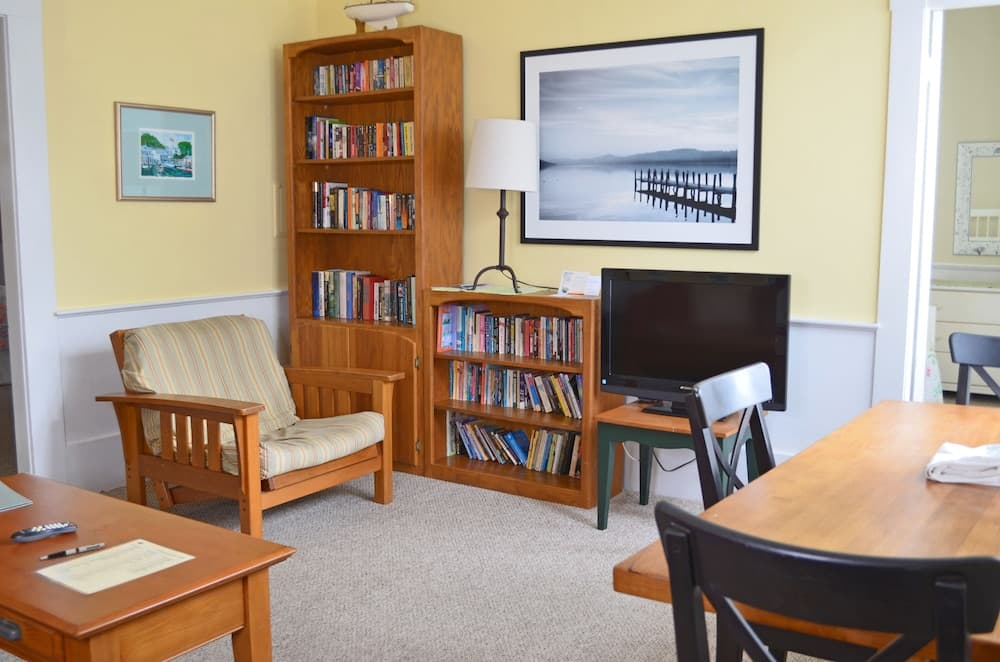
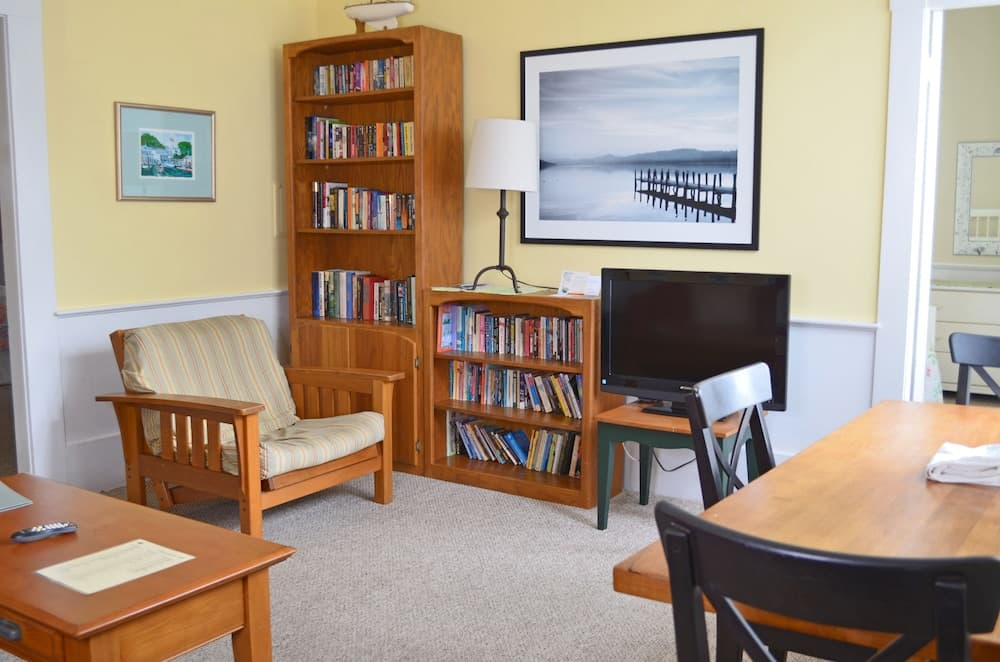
- pen (72, 551)
